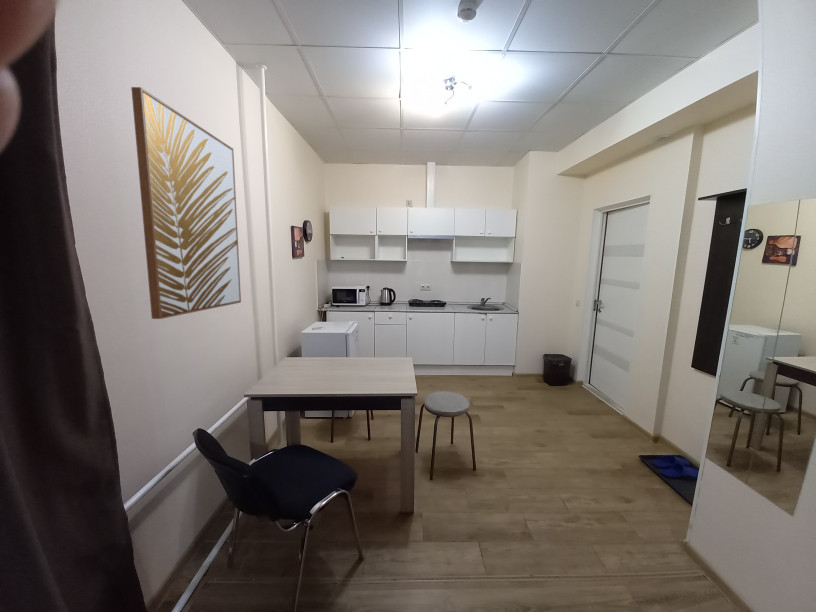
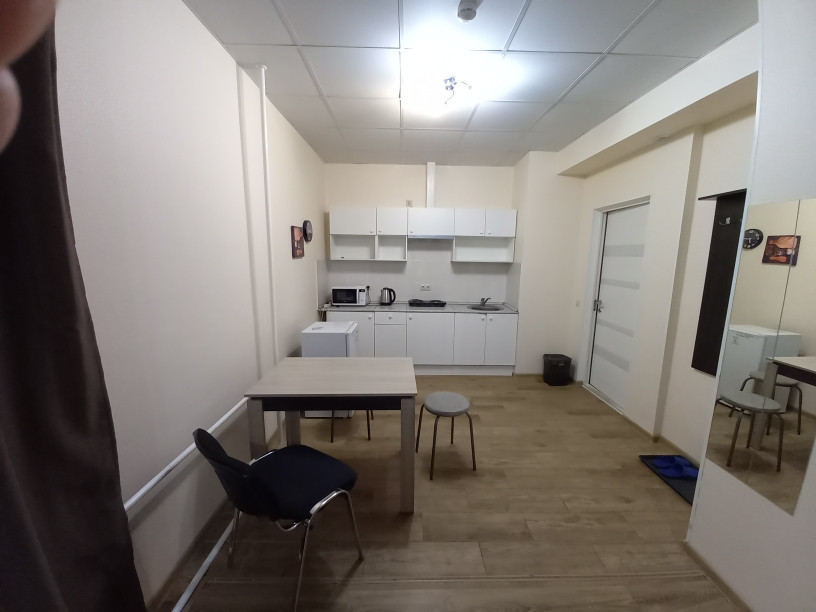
- wall art (199, 220)
